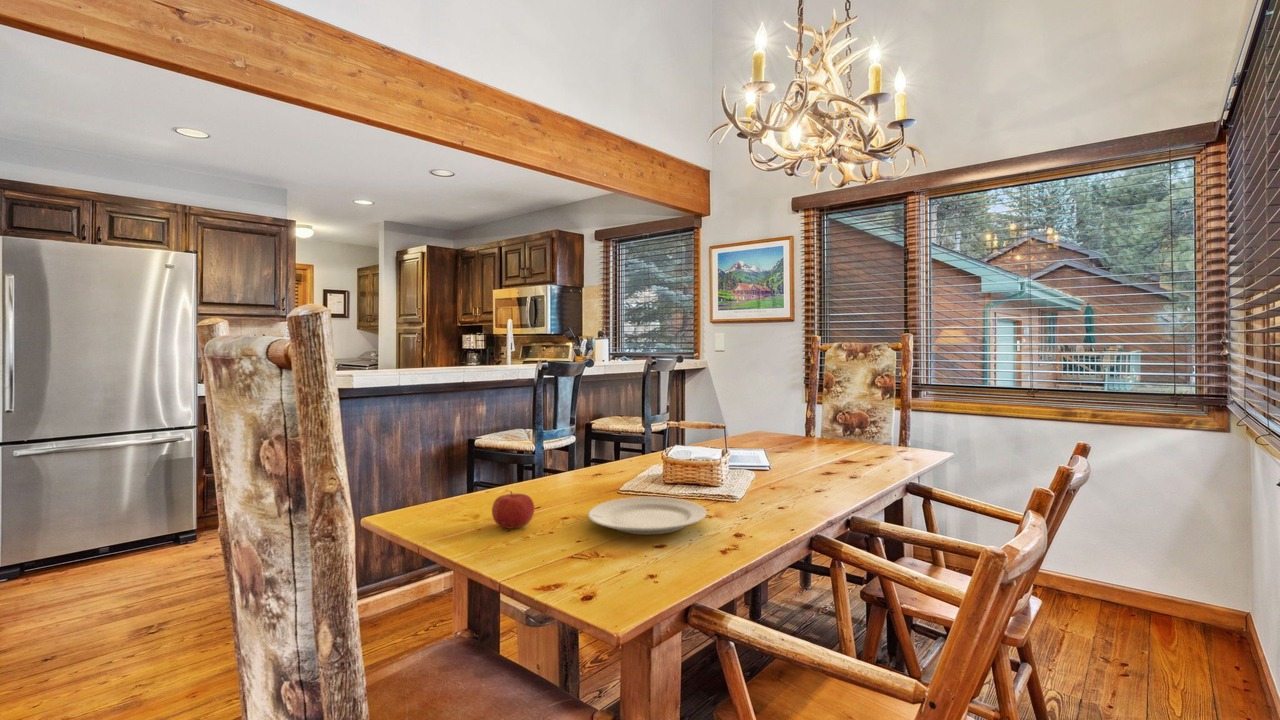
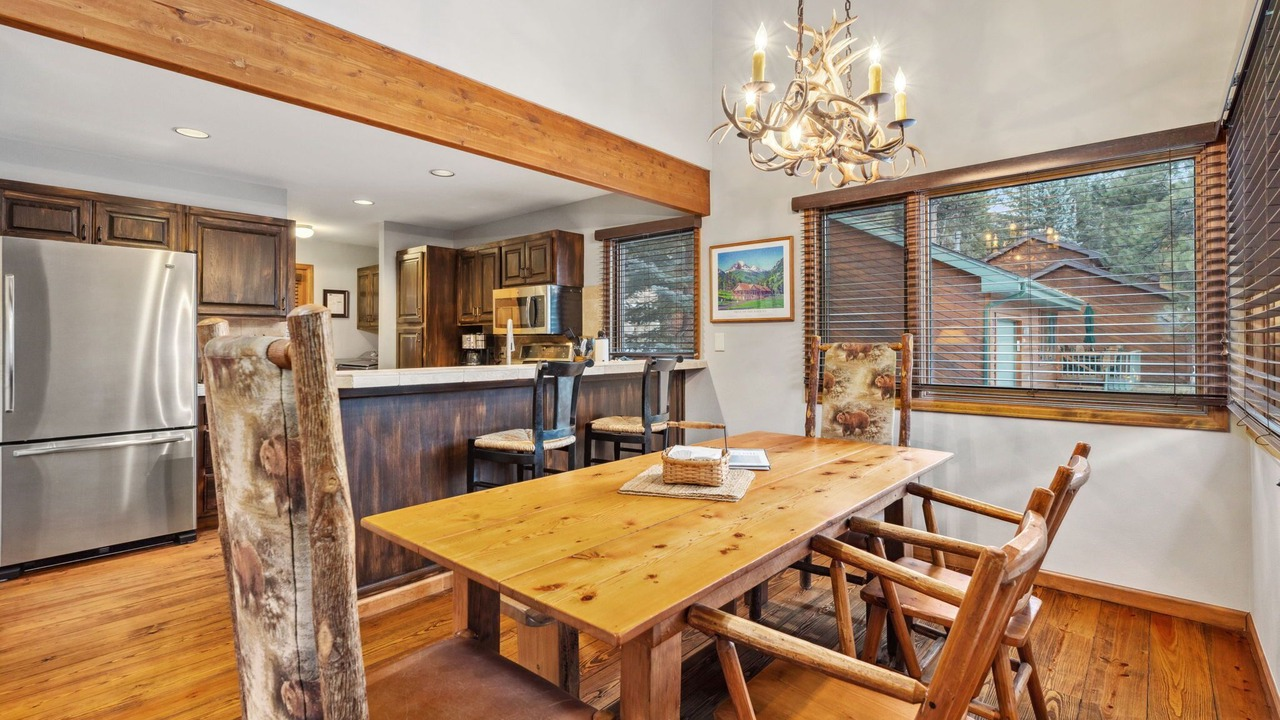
- fruit (513, 508)
- chinaware (647, 516)
